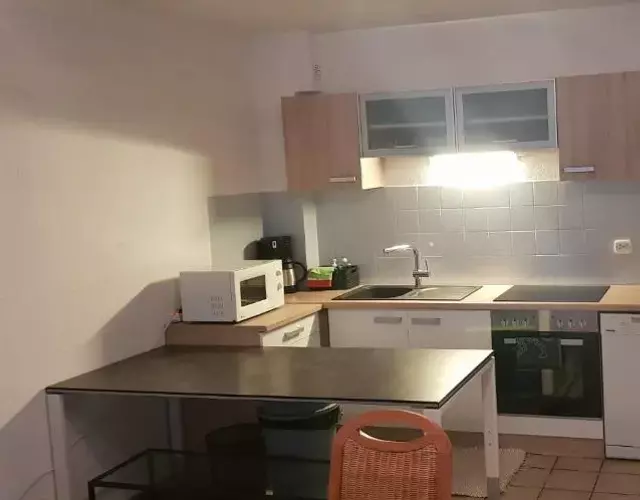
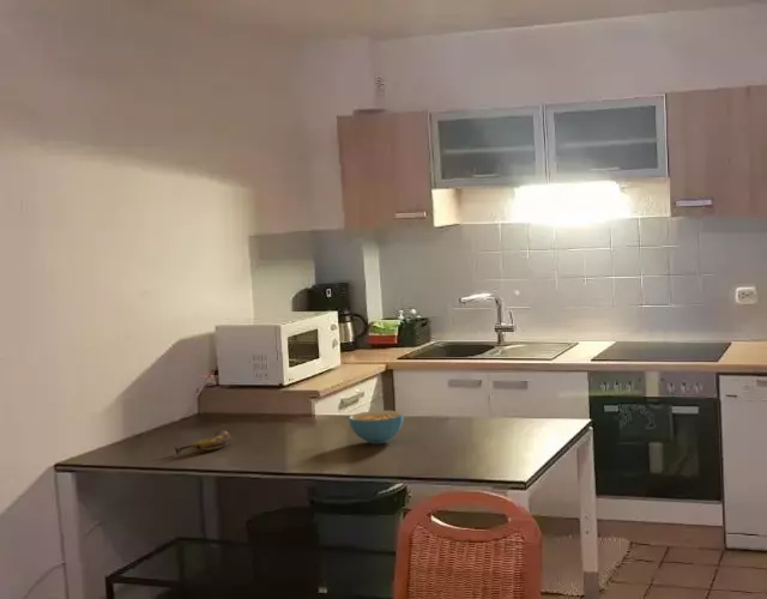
+ cereal bowl (376, 428)
+ banana (209, 441)
